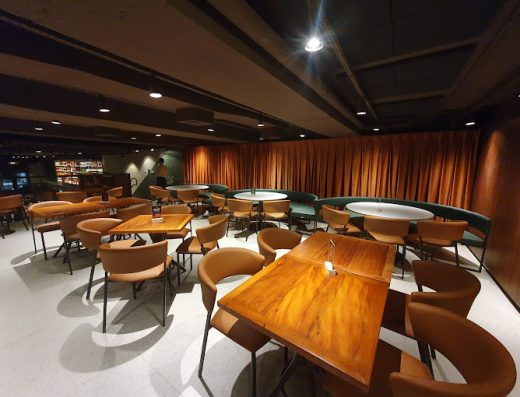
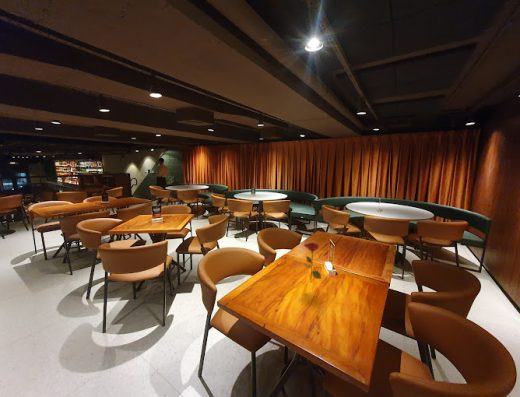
+ flower (311, 267)
